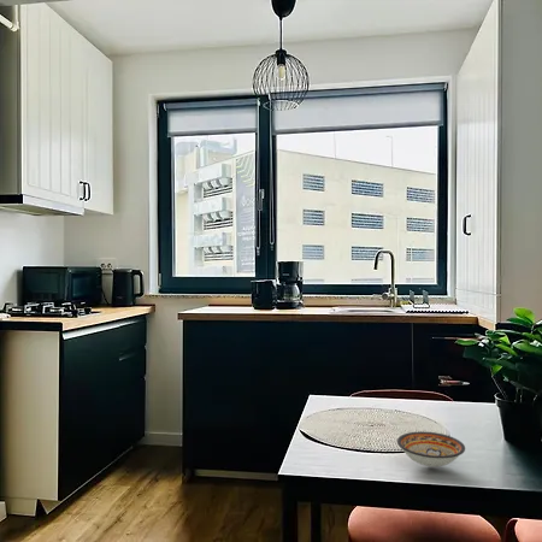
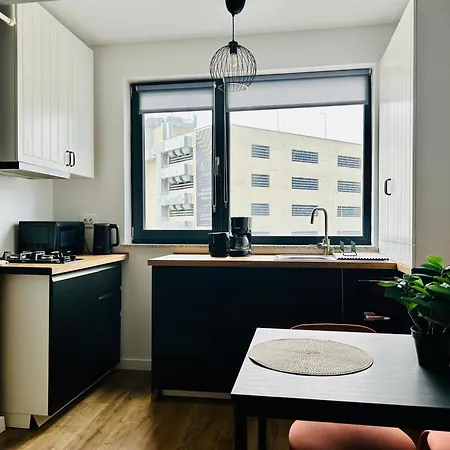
- ceramic bowl (430, 453)
